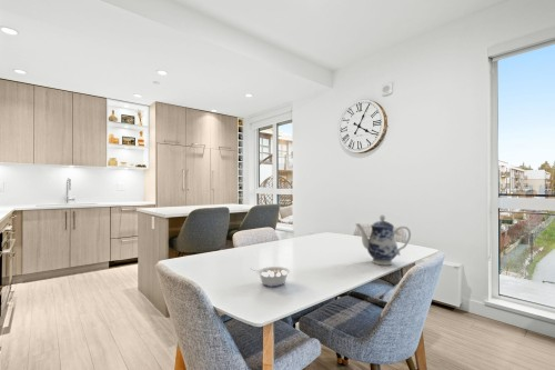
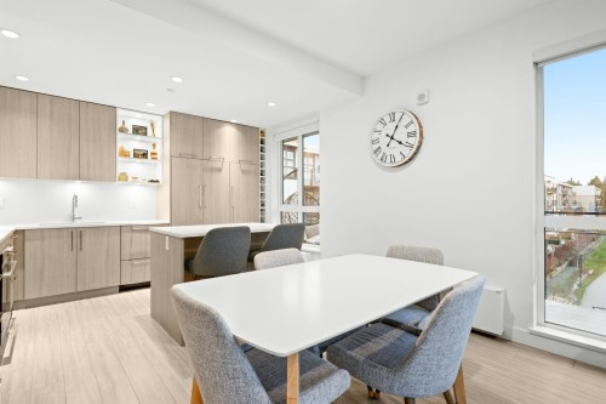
- legume (272, 276)
- teapot (382, 238)
